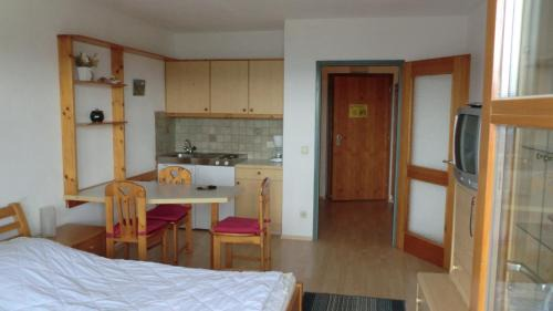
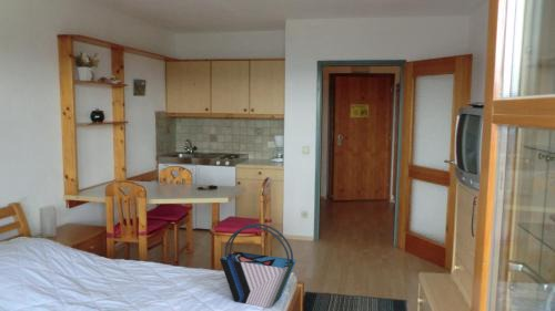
+ tote bag (258, 262)
